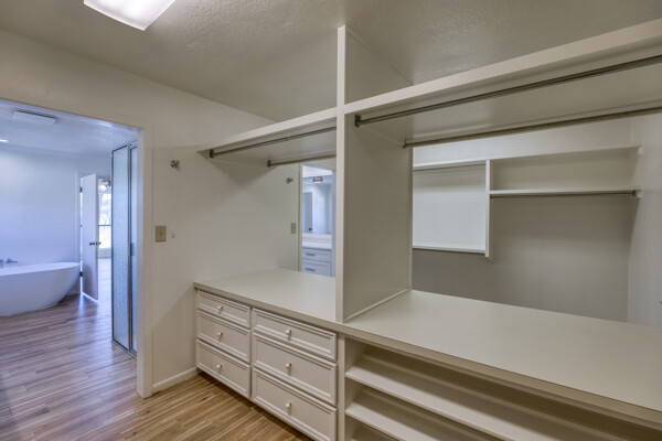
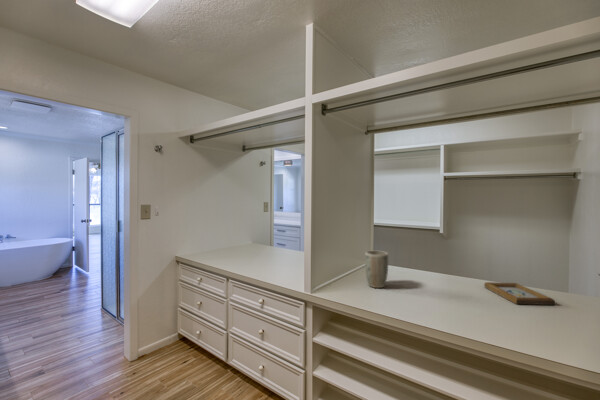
+ picture frame (516, 292)
+ plant pot (376, 269)
